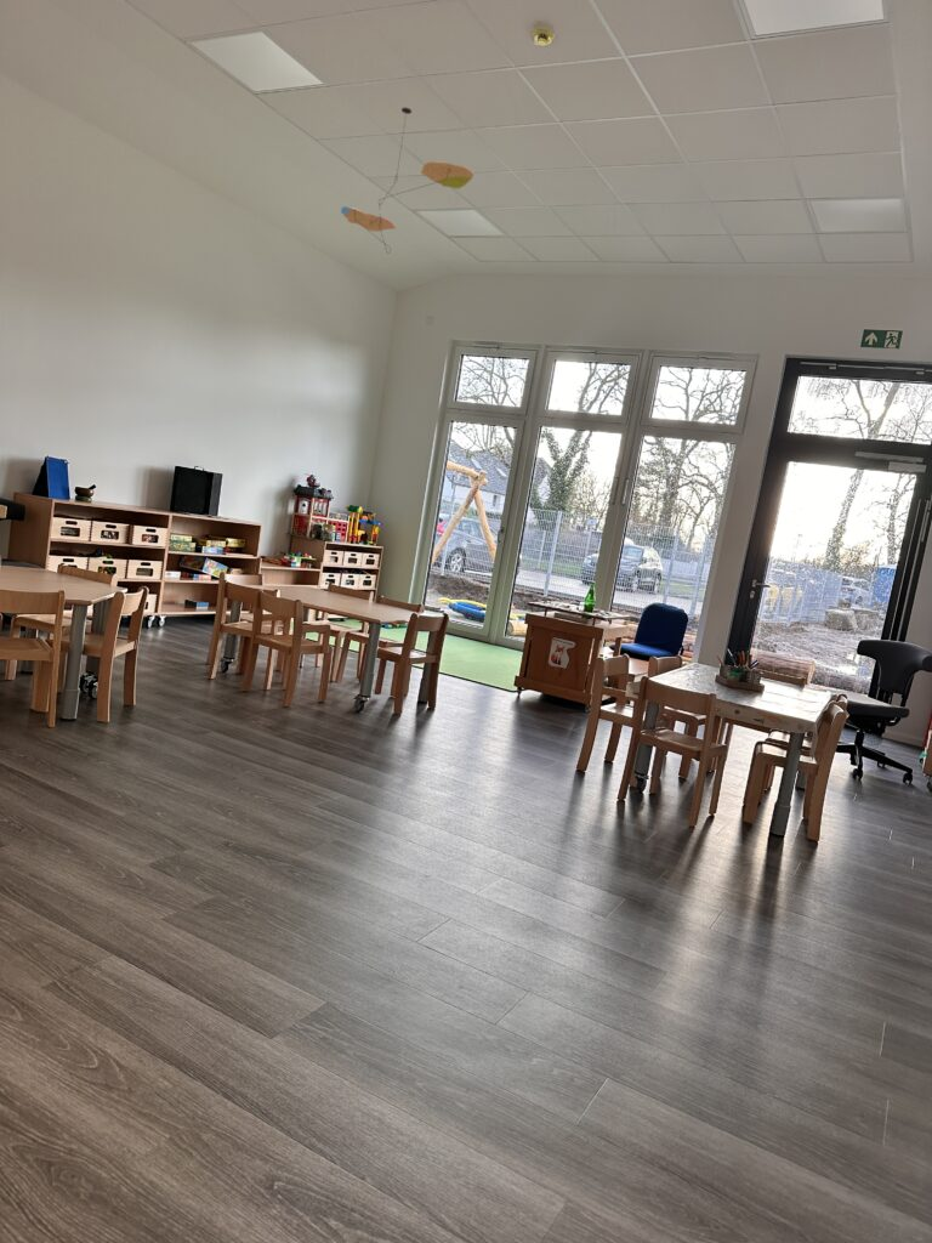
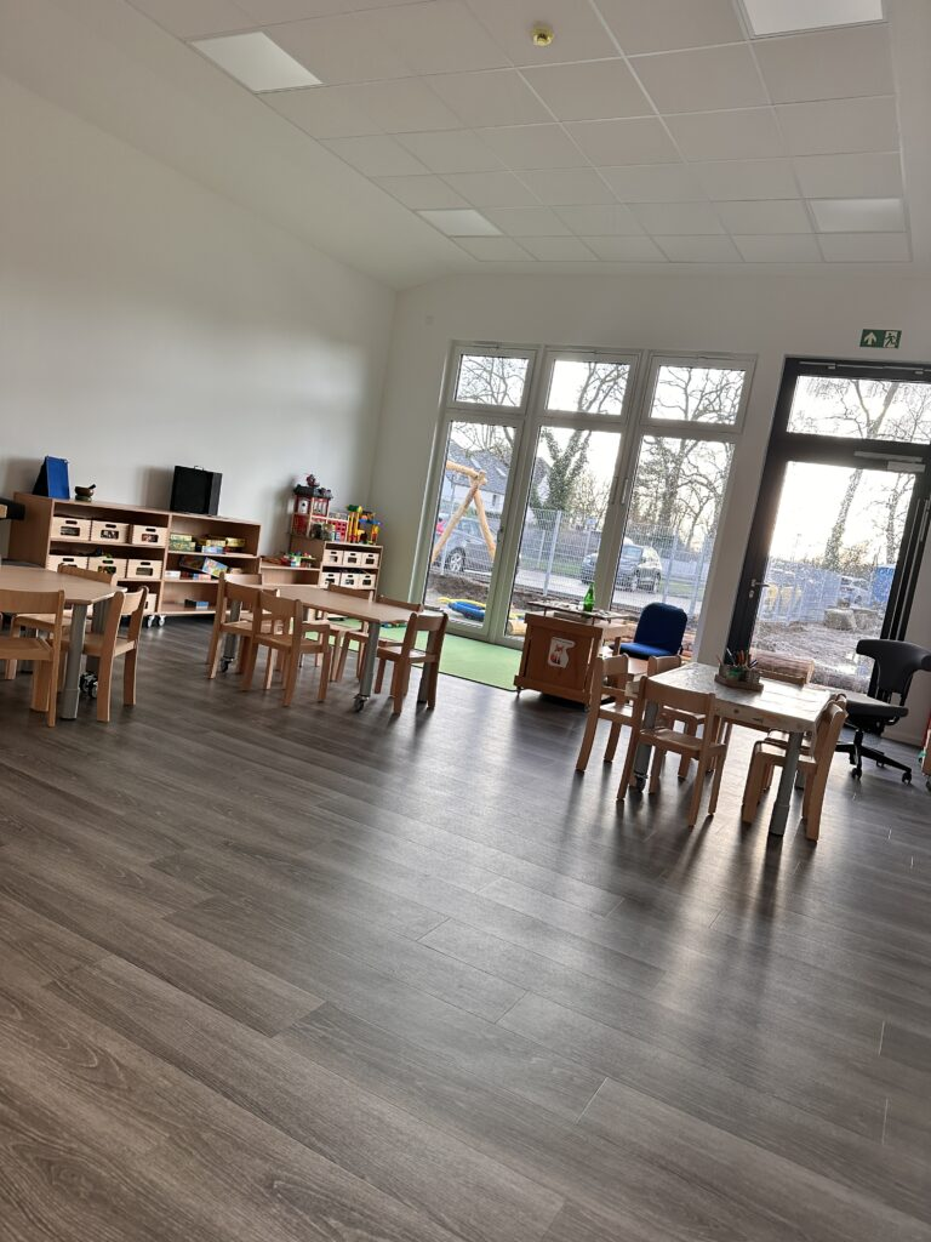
- ceiling mobile (407, 191)
